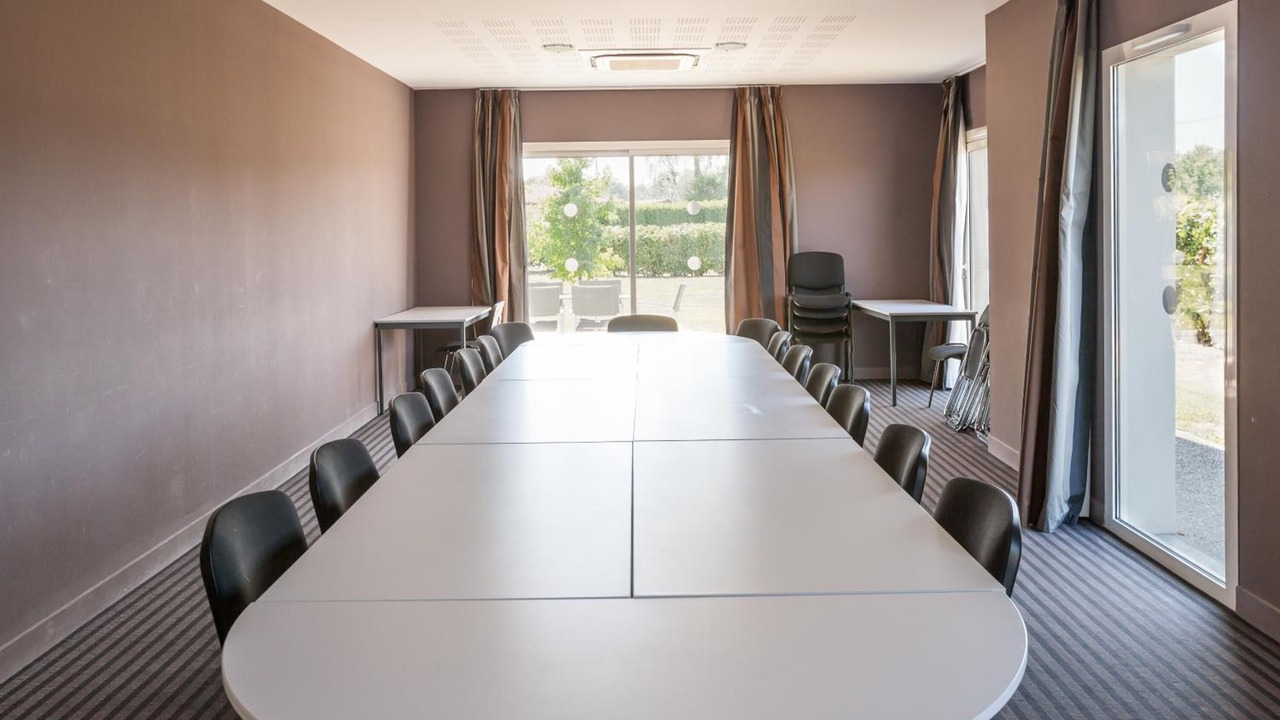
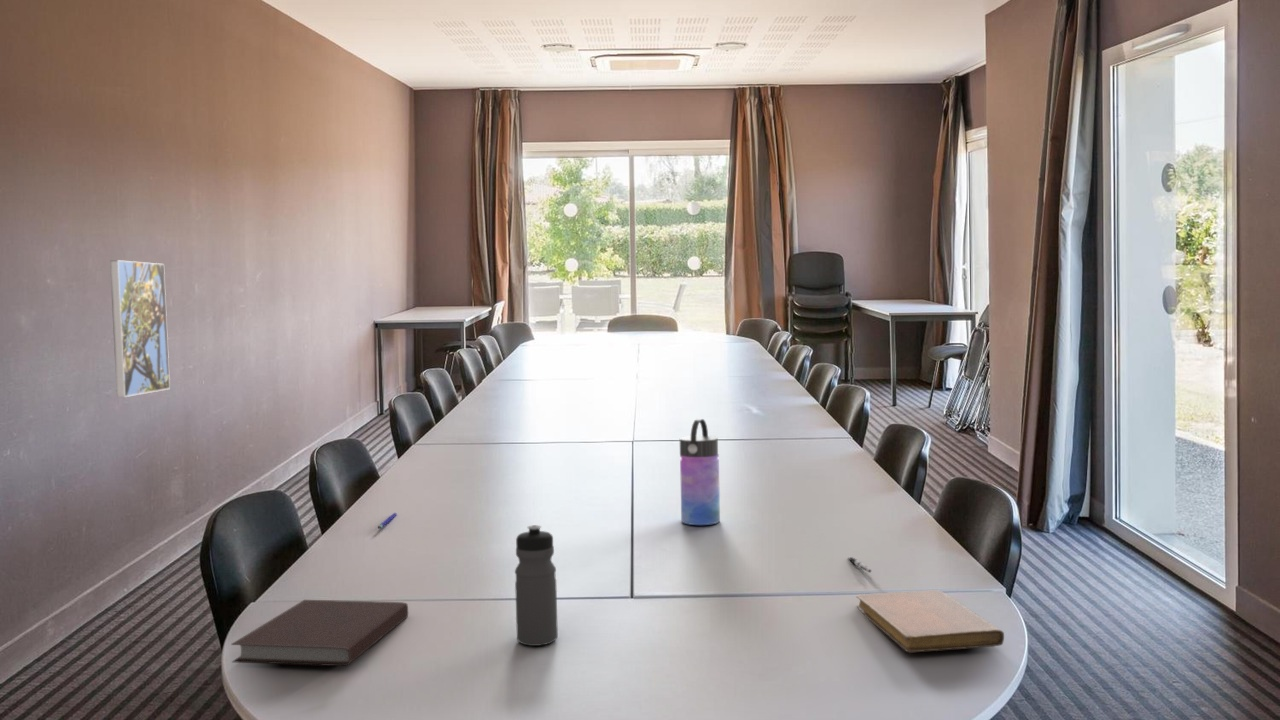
+ water bottle (699, 470)
+ notebook (925, 618)
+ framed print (141, 327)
+ pen (858, 563)
+ notebook (325, 630)
+ water bottle (535, 582)
+ pen (387, 520)
